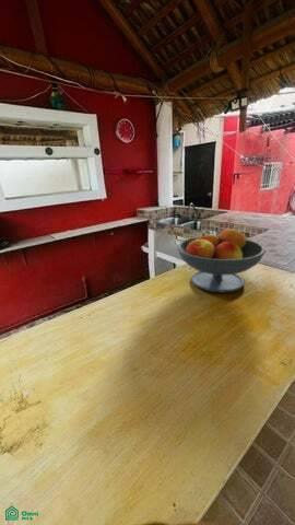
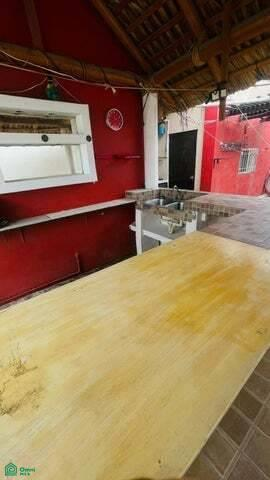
- fruit bowl (217, 257)
